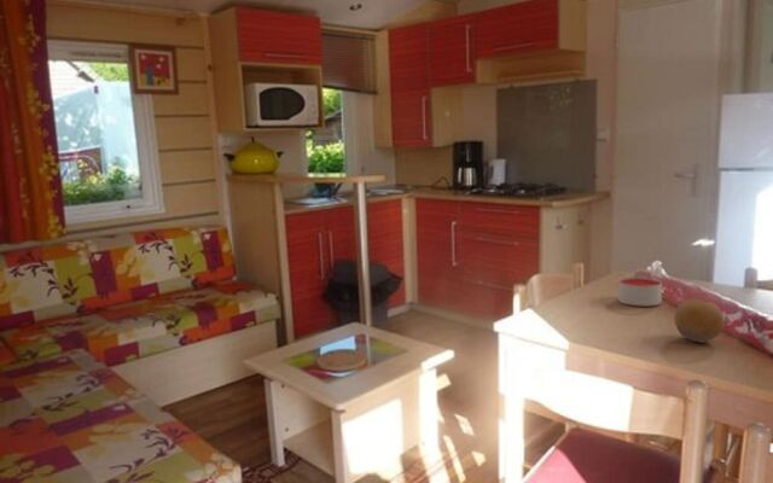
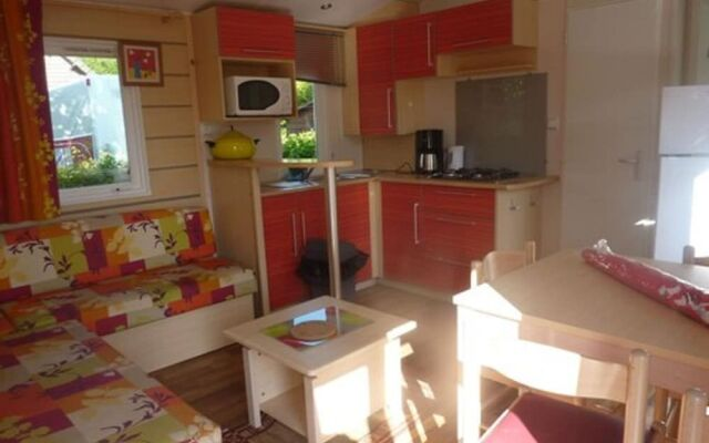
- fruit (698, 320)
- candle (639, 290)
